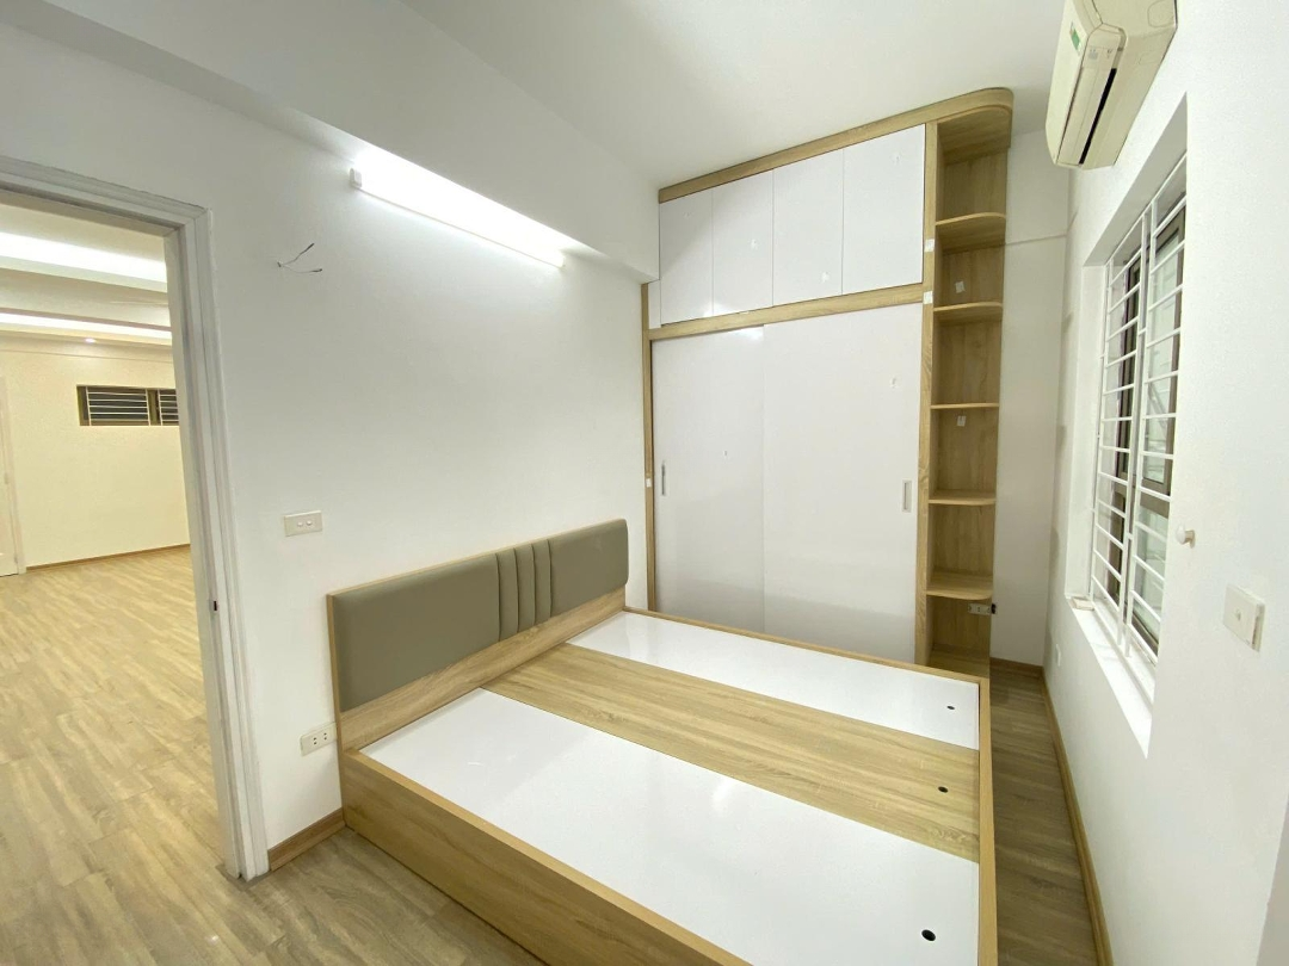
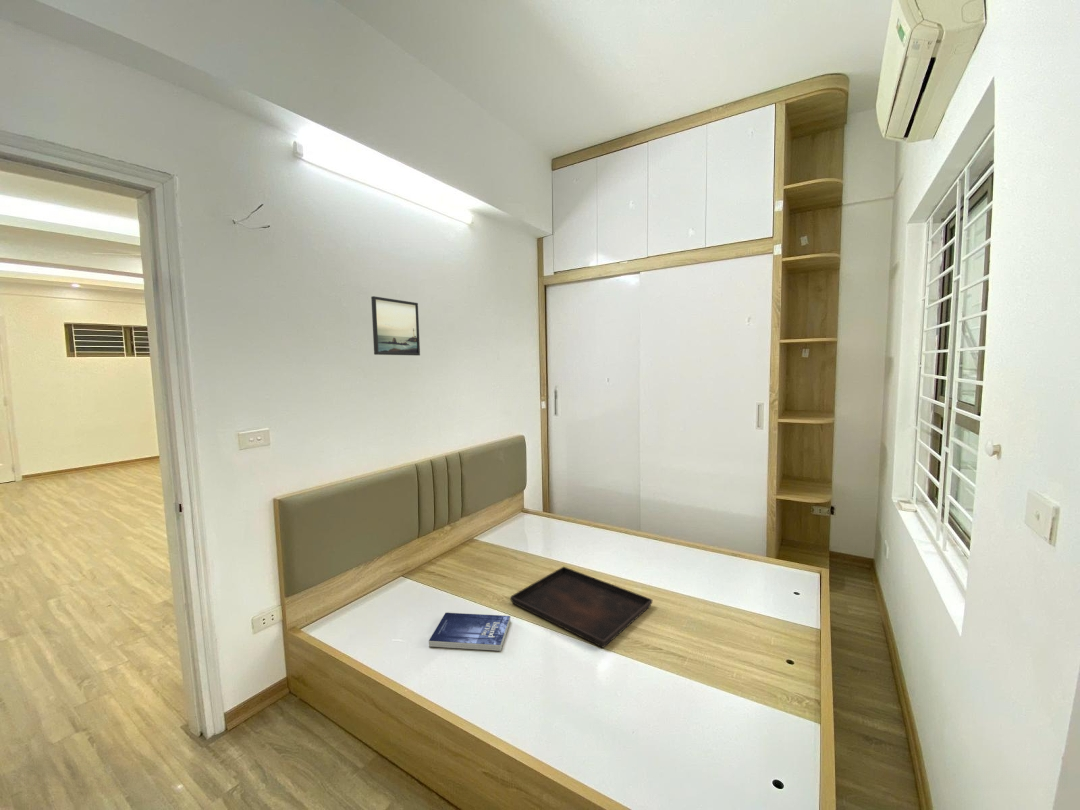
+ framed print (397, 327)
+ book (471, 630)
+ serving tray (580, 601)
